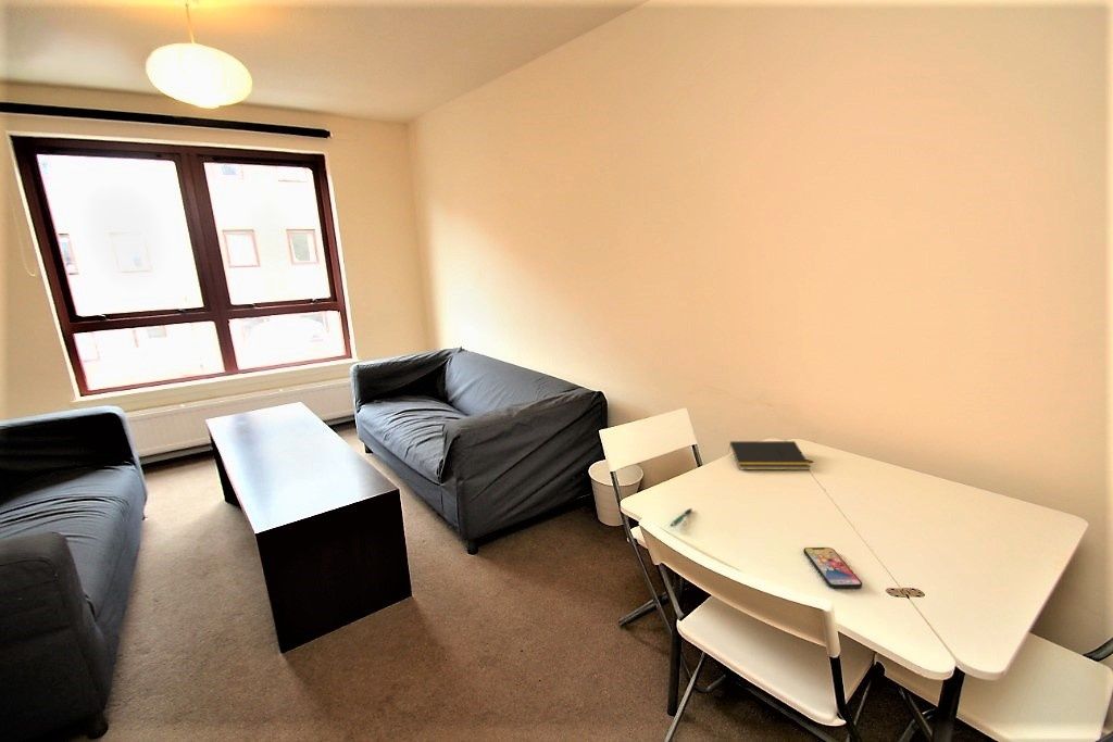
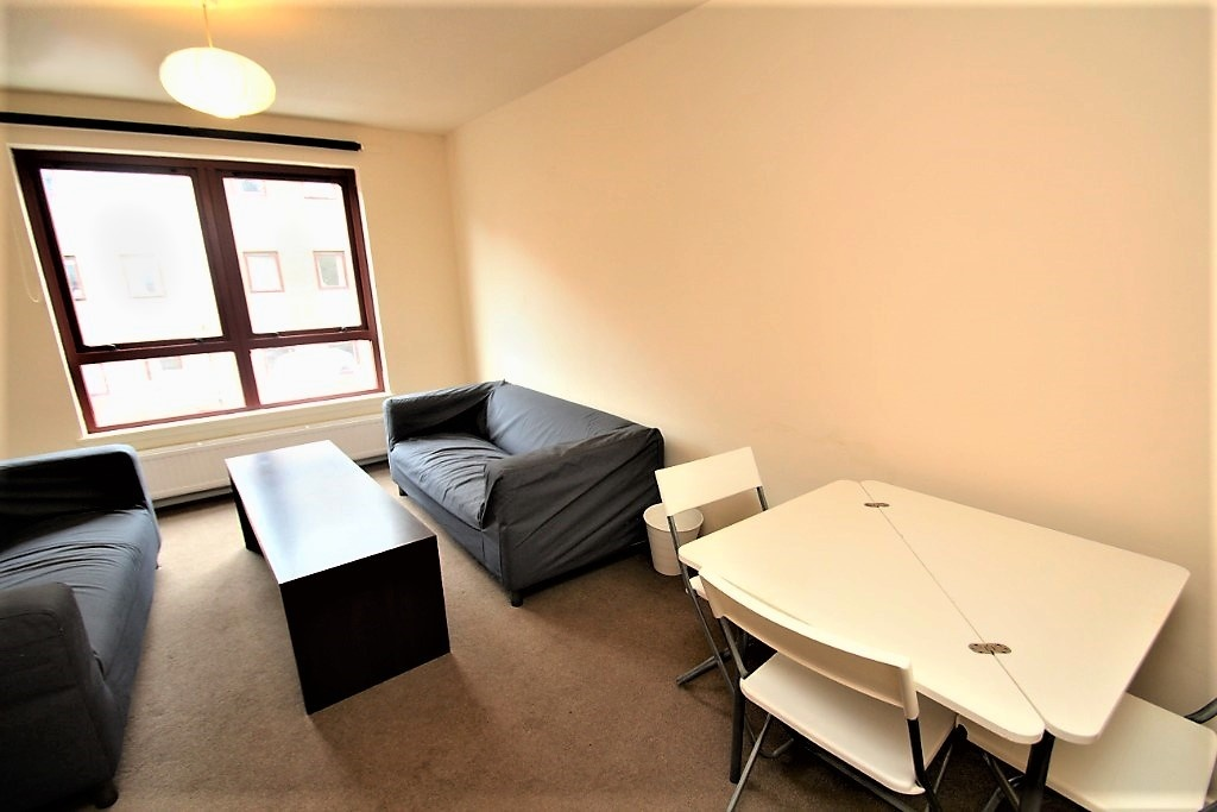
- smartphone (830, 566)
- pen (681, 516)
- notepad (767, 454)
